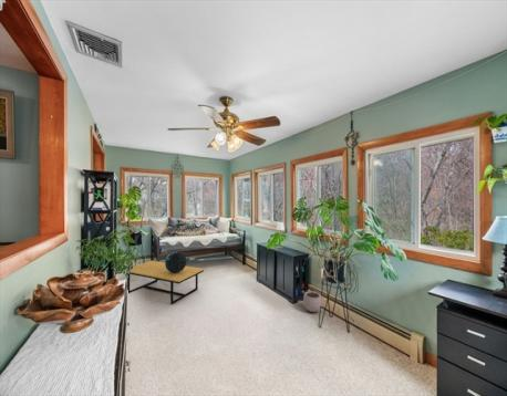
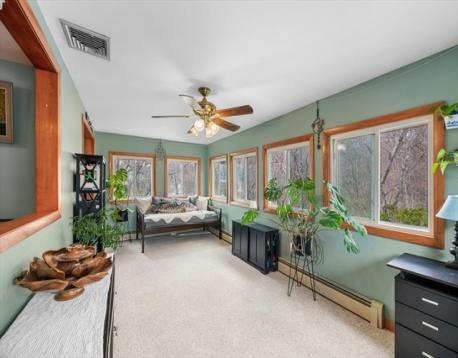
- decorative globe (175, 261)
- coffee table (163, 280)
- plant pot (312, 299)
